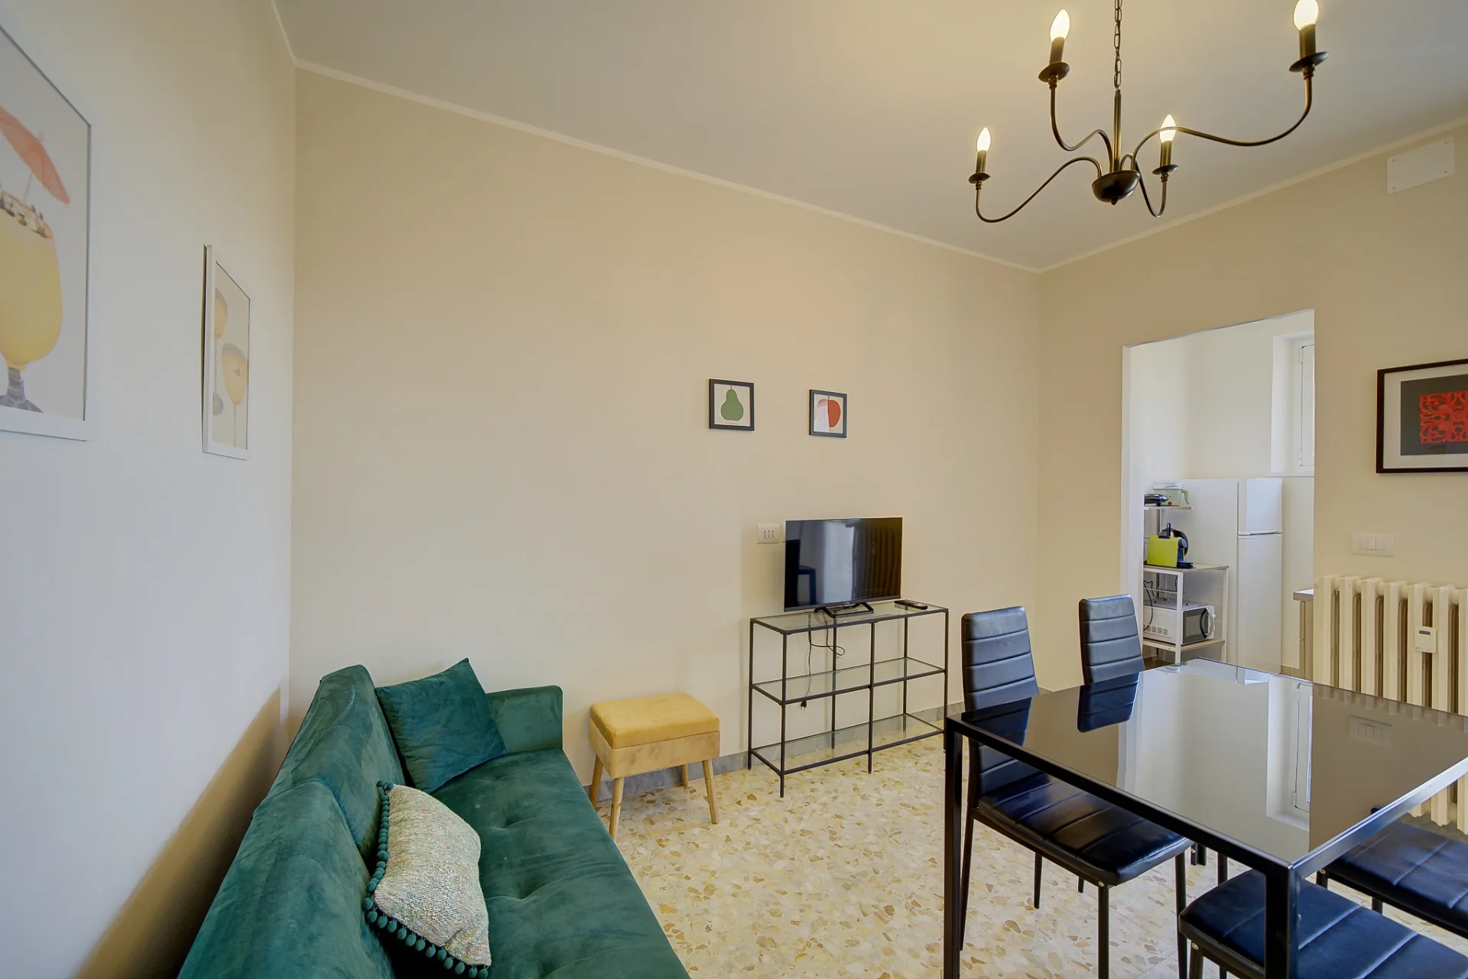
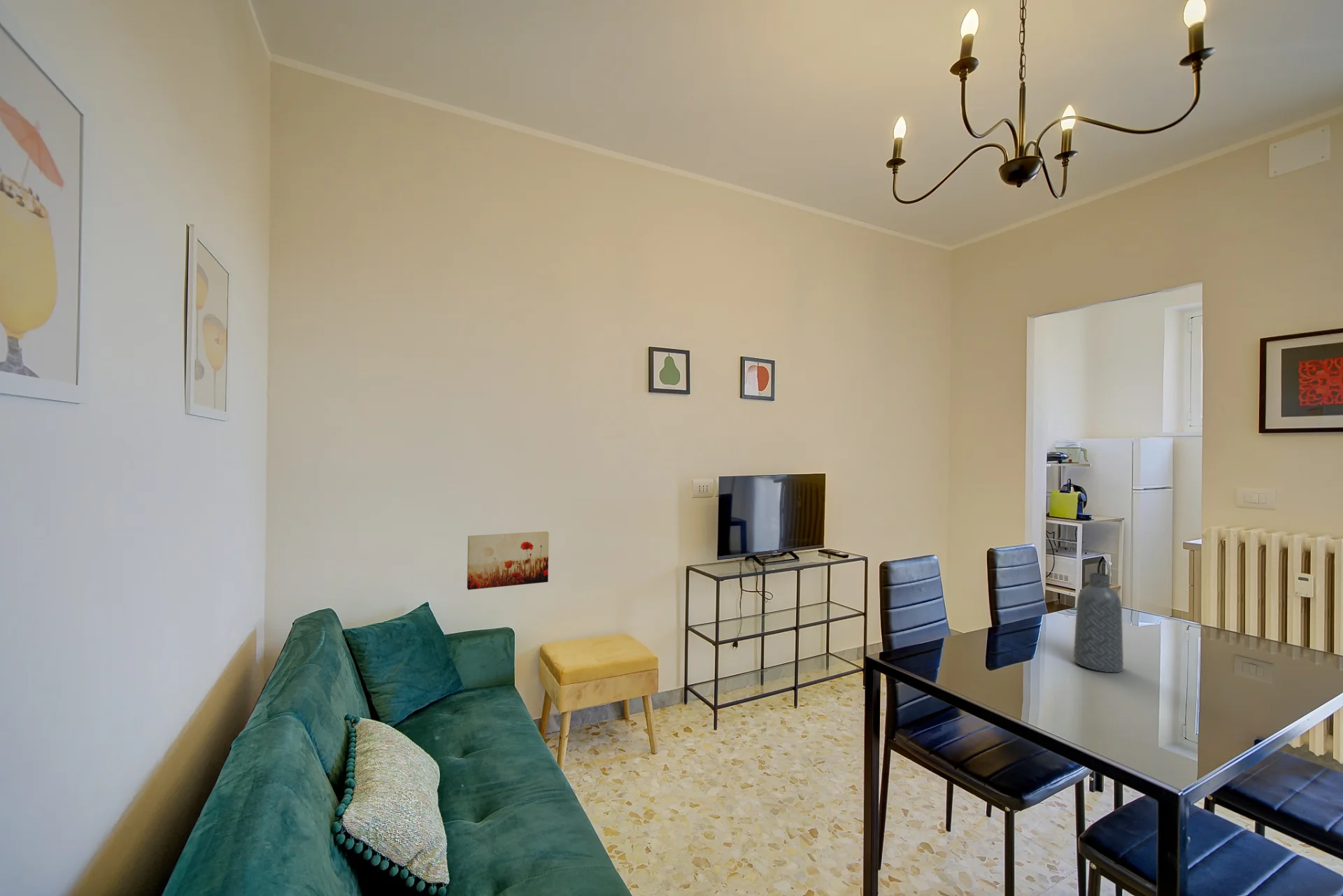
+ wall art (509, 560)
+ vase (1098, 620)
